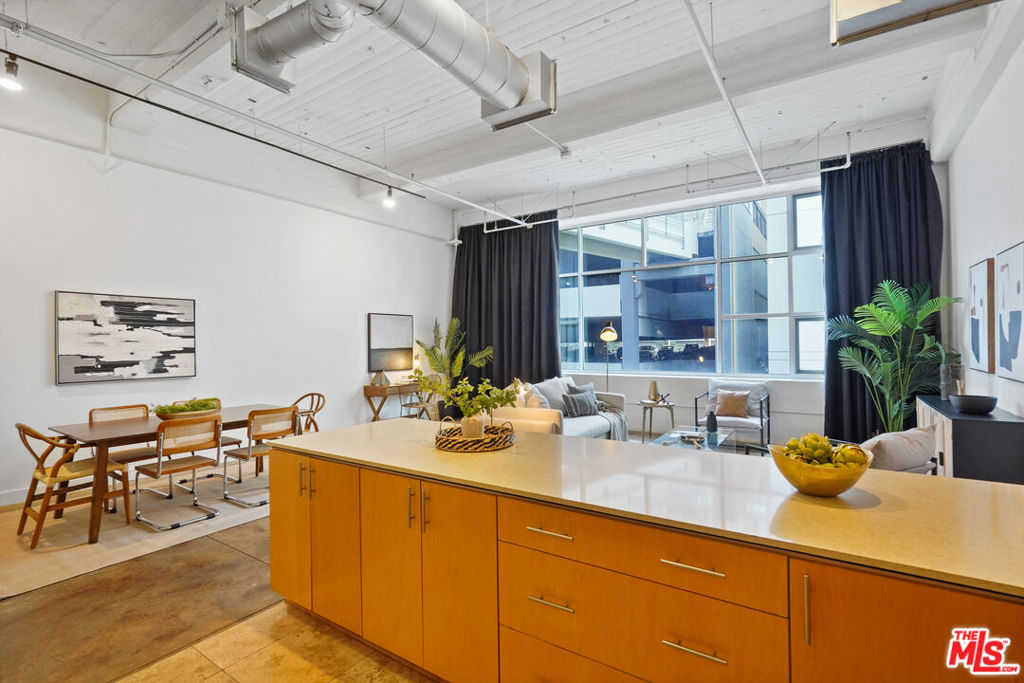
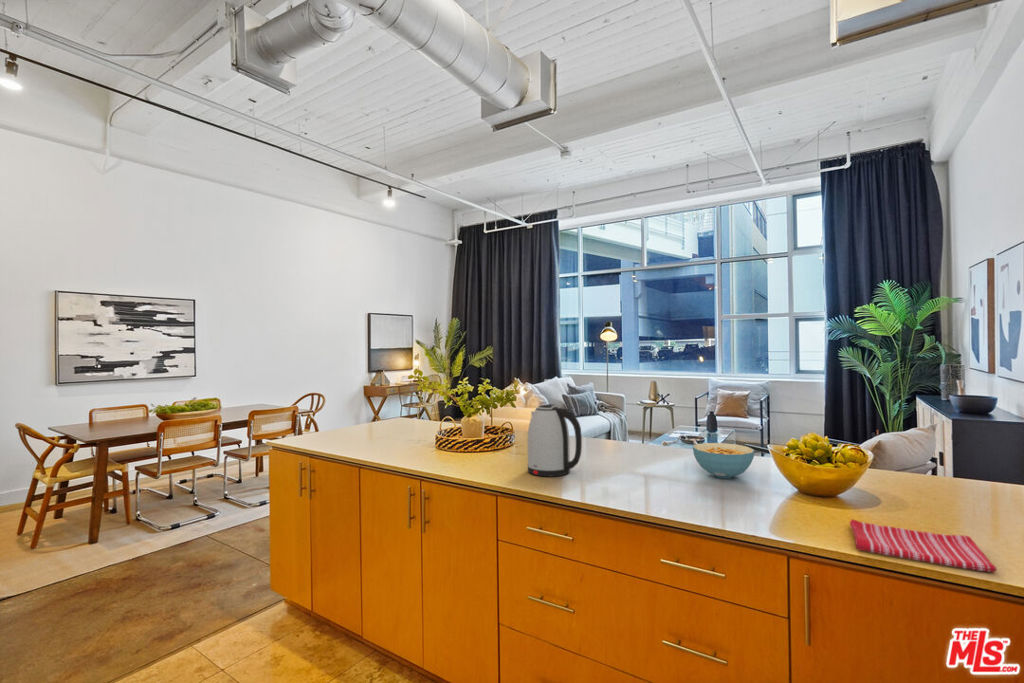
+ kettle (555, 438)
+ cereal bowl (723, 462)
+ dish towel (914, 543)
